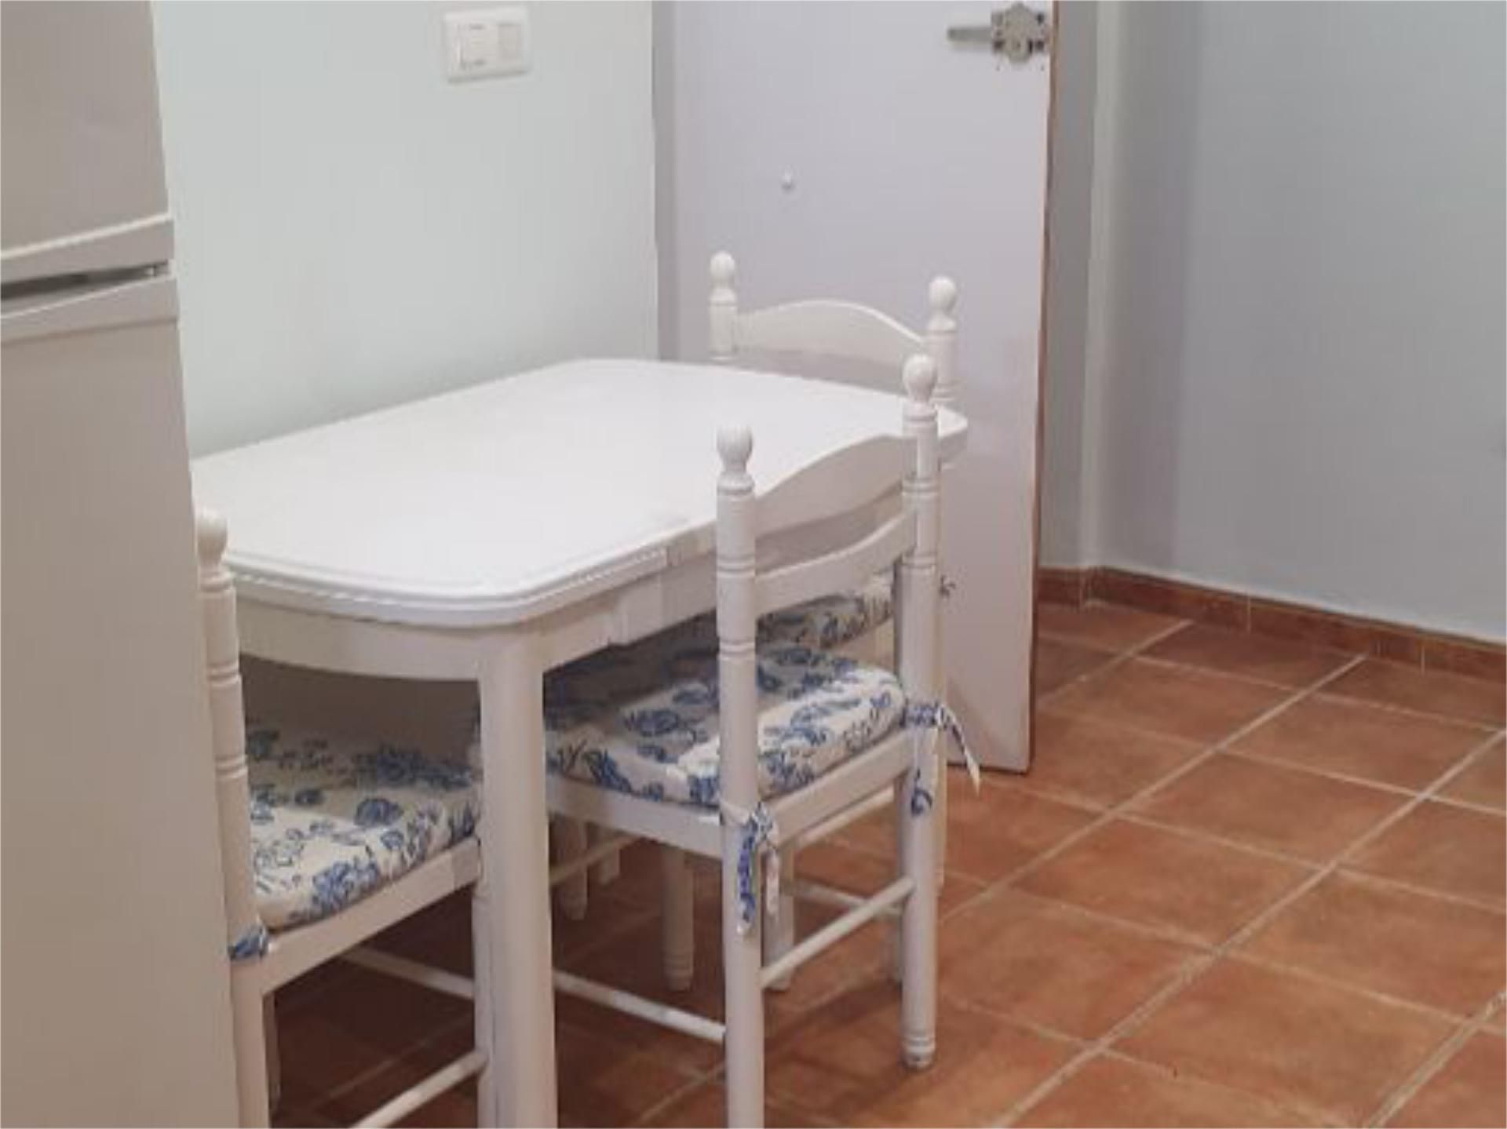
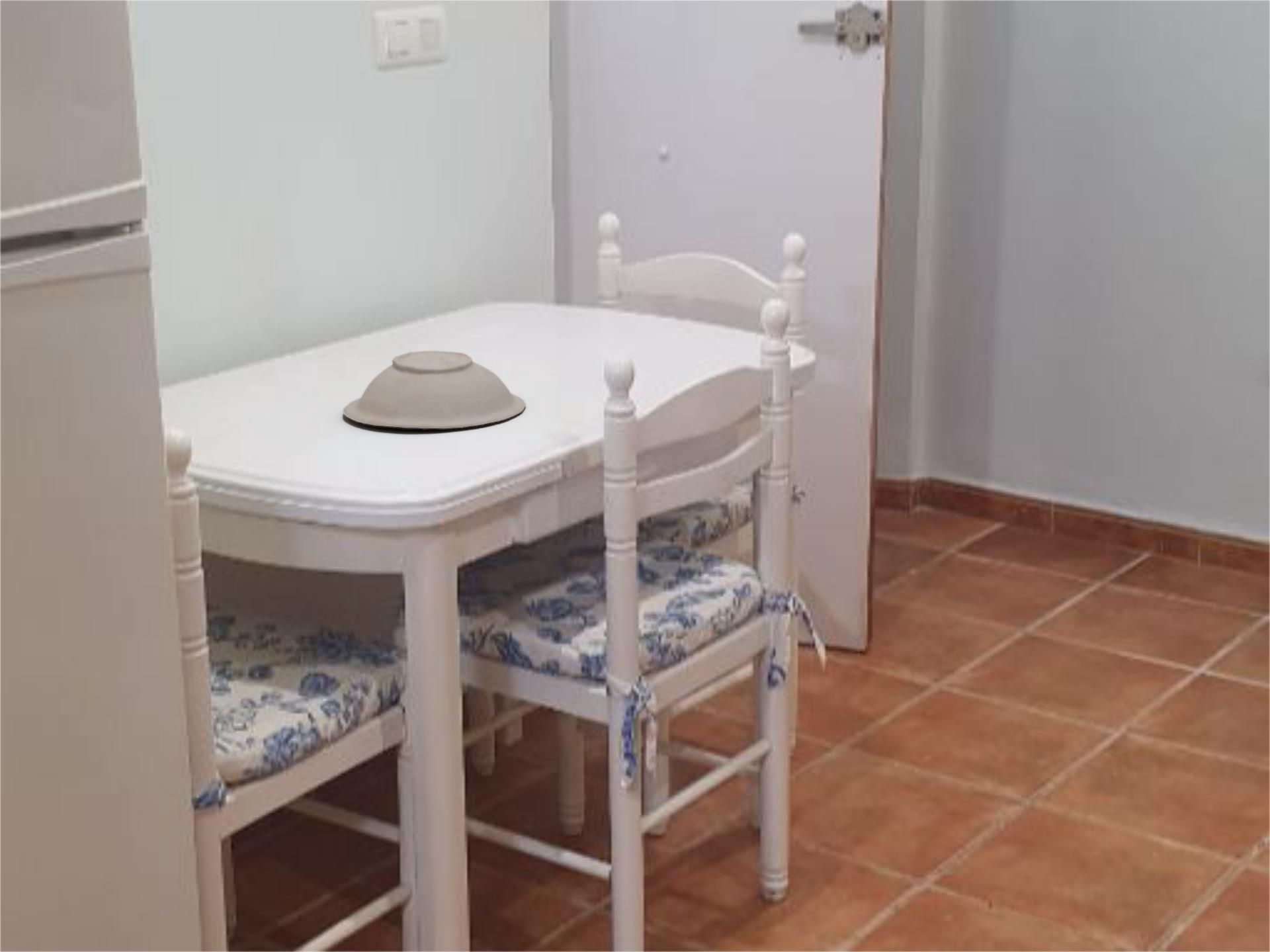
+ bowl (435, 383)
